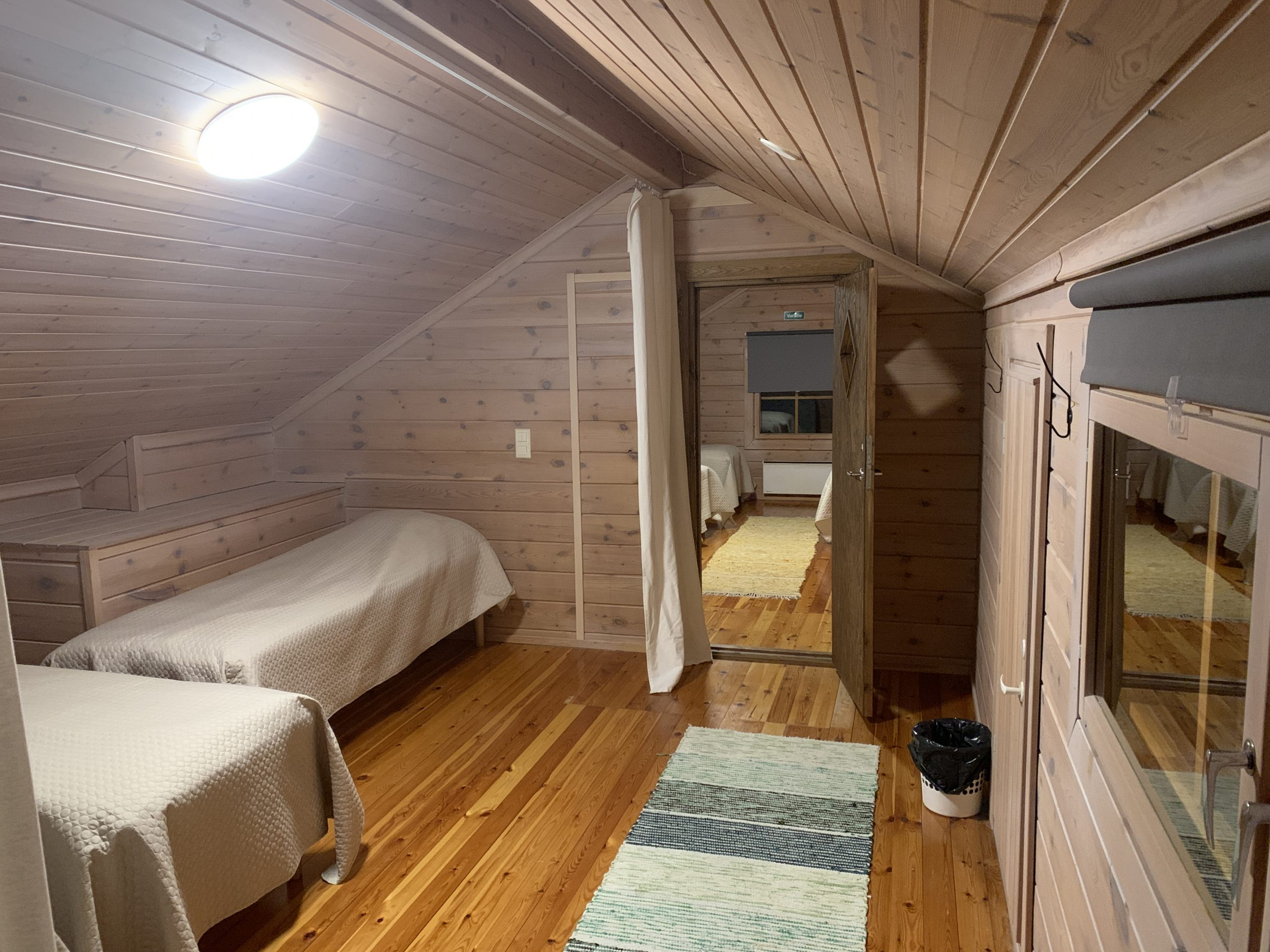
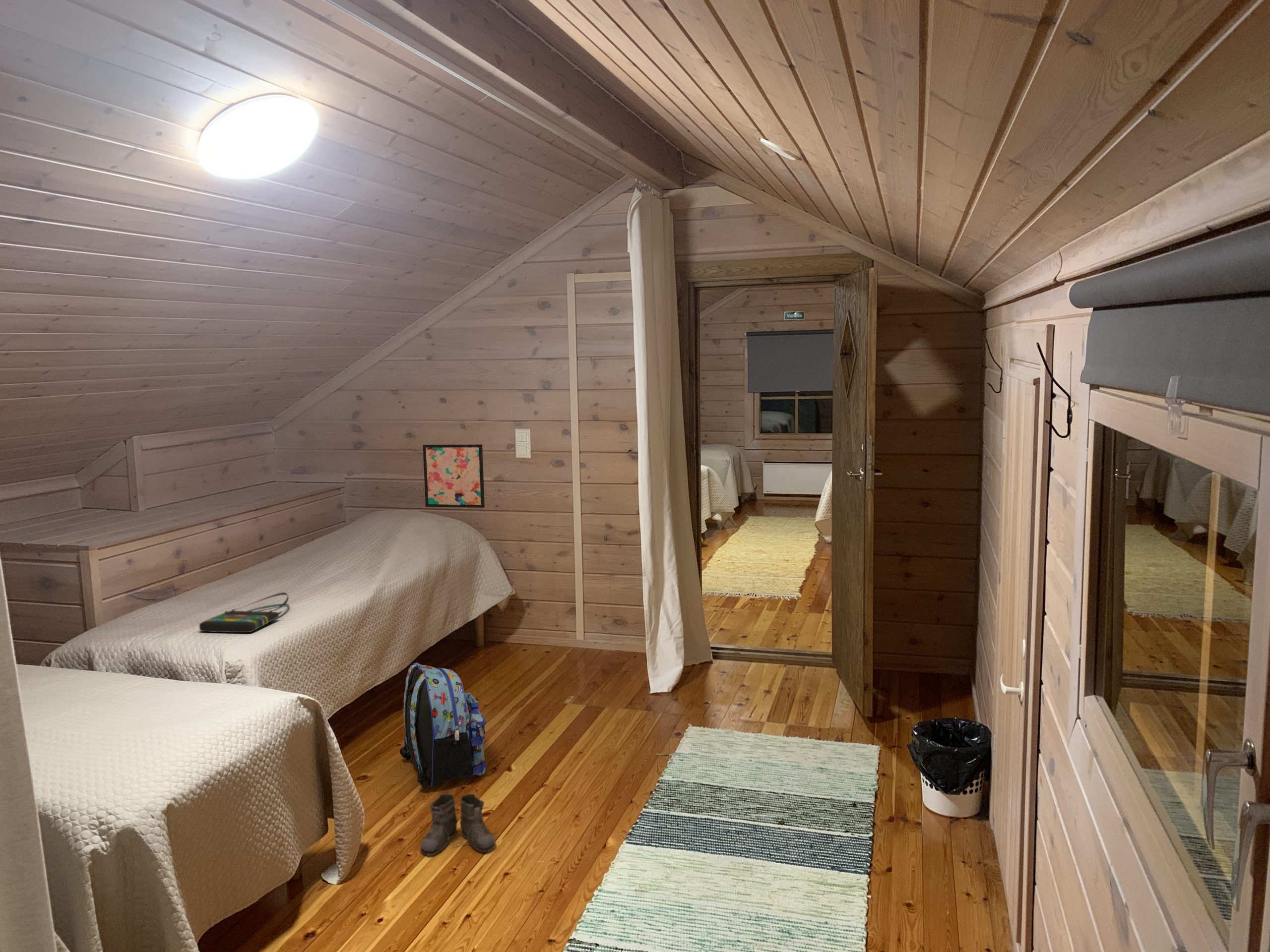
+ backpack (442, 716)
+ boots (455, 823)
+ tote bag (255, 611)
+ wall art (453, 476)
